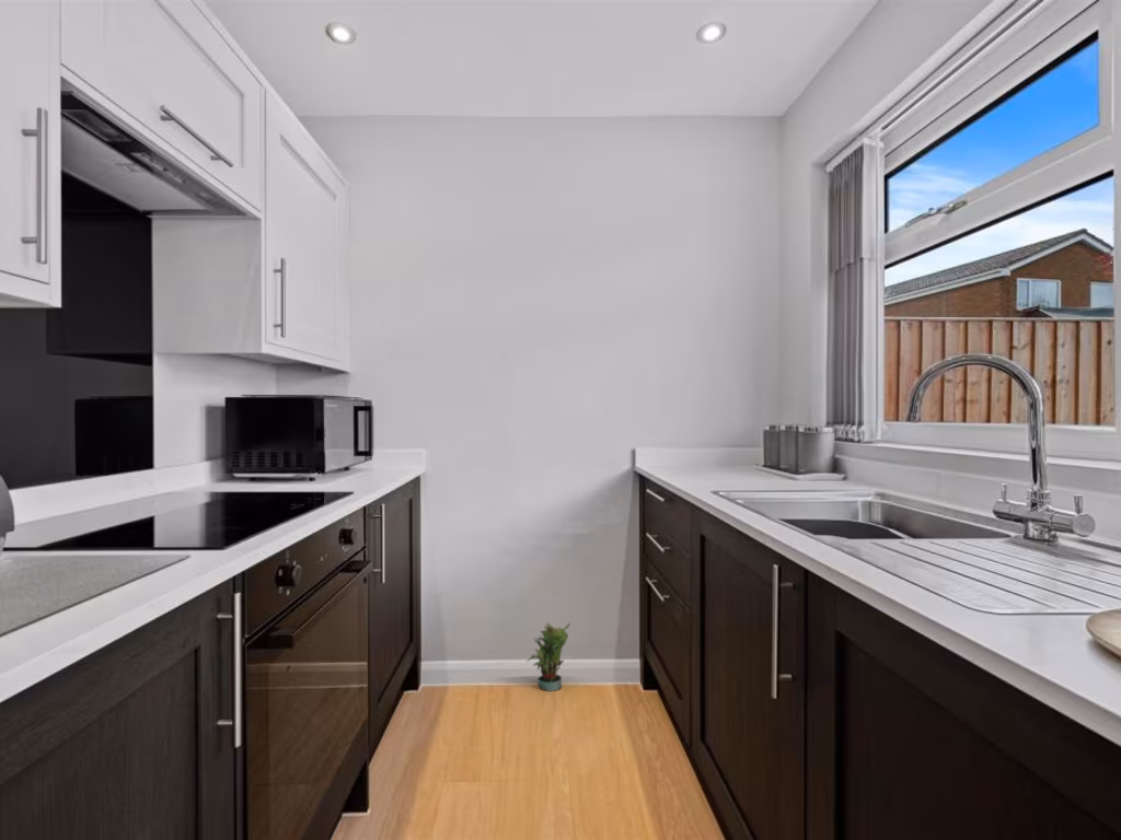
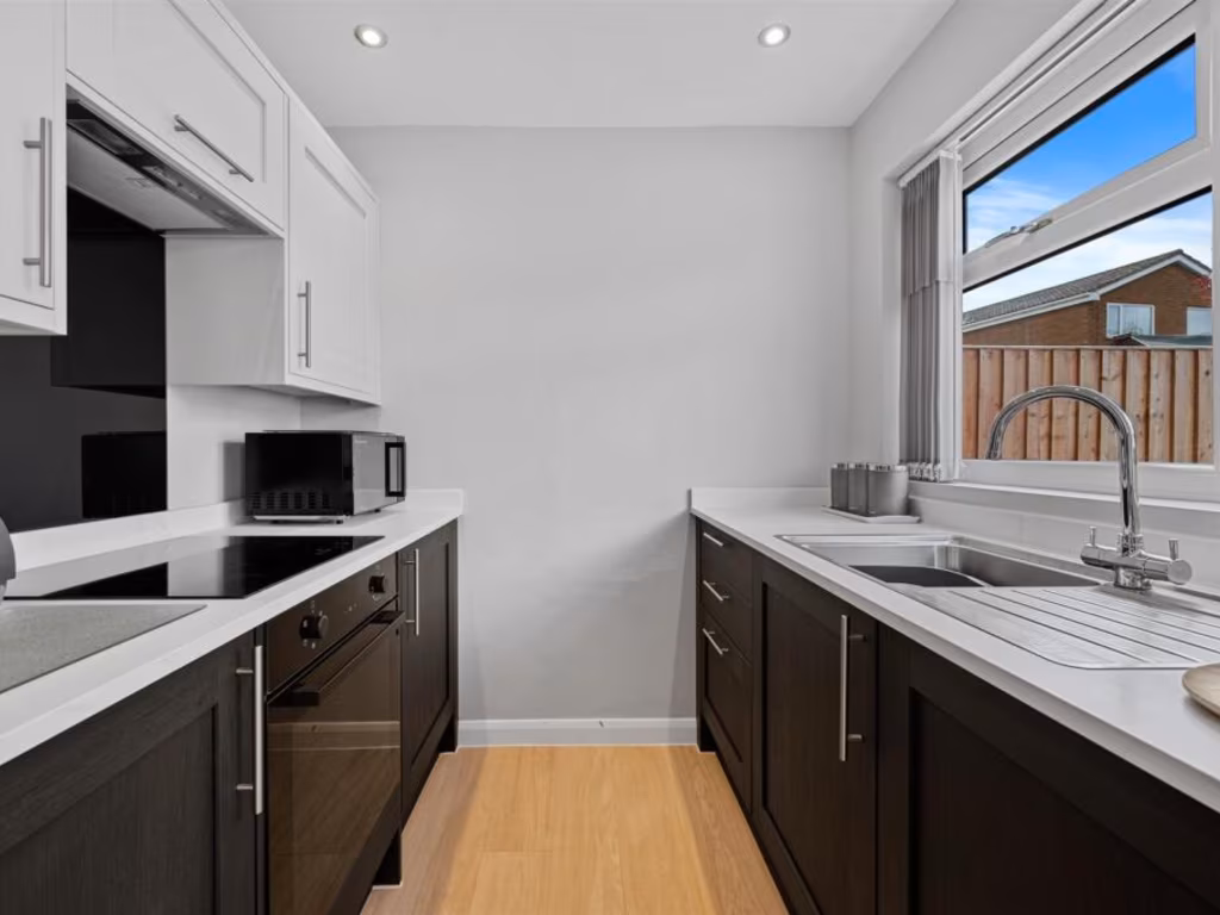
- potted plant (547, 653)
